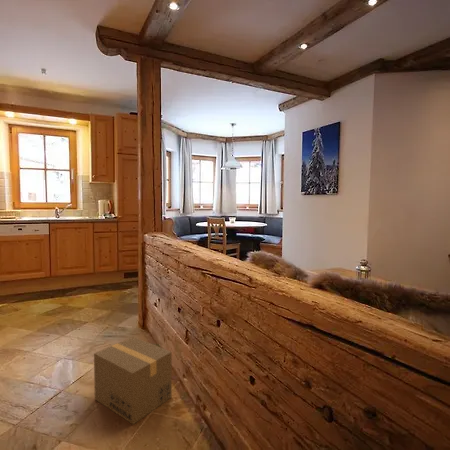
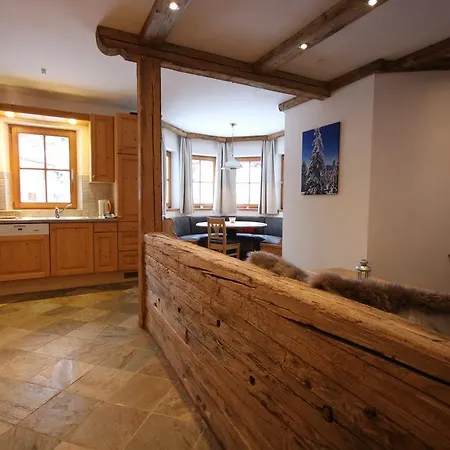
- cardboard box (133, 375)
